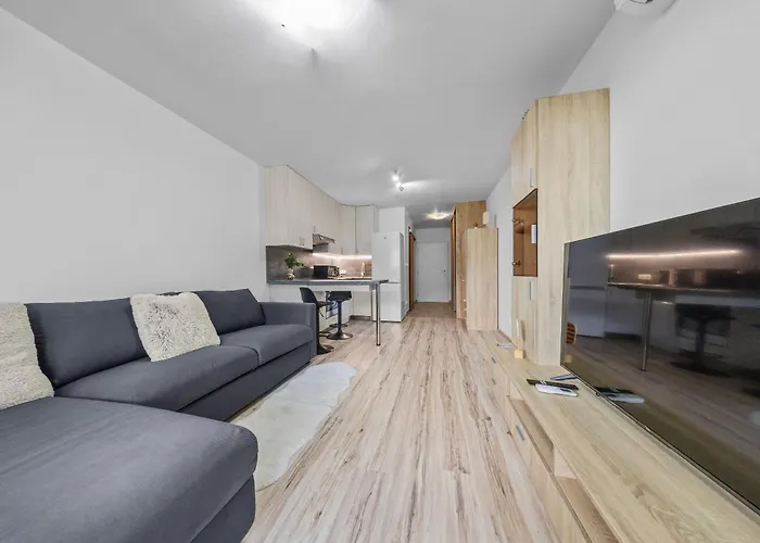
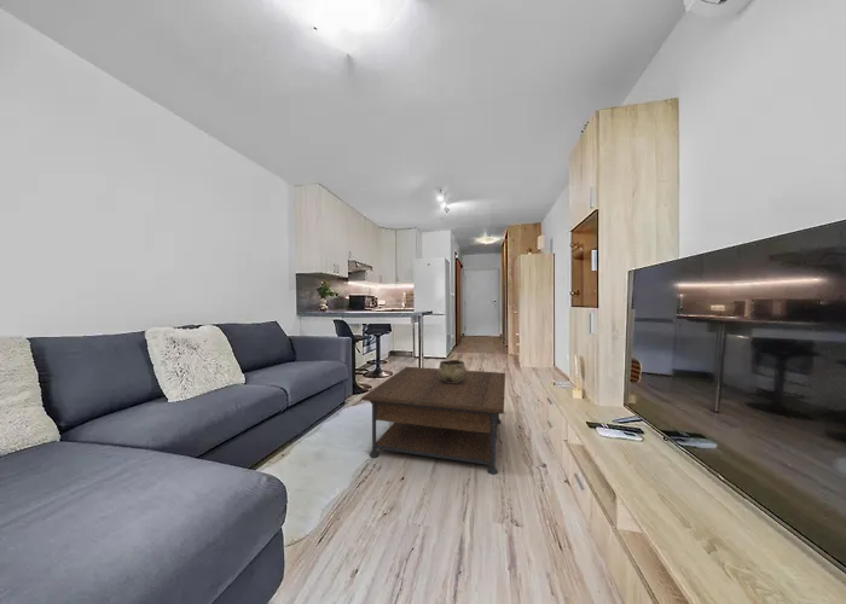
+ decorative bowl (452, 371)
+ coffee table (442, 410)
